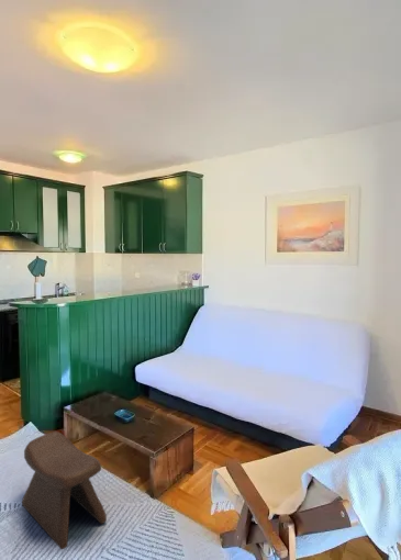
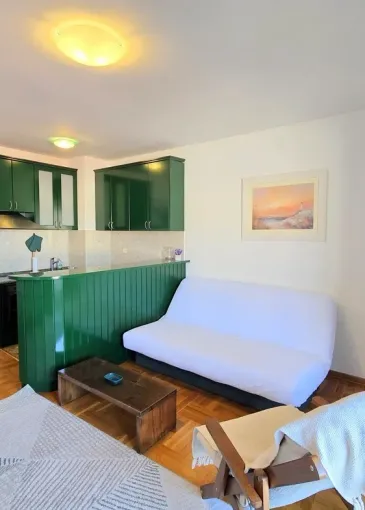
- stool (62, 482)
